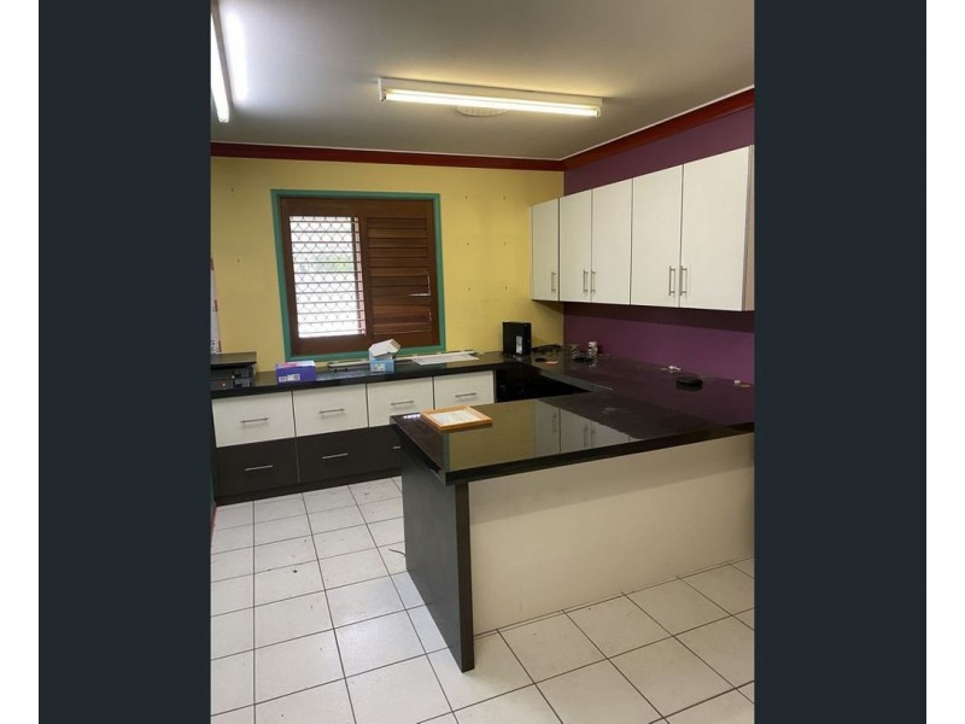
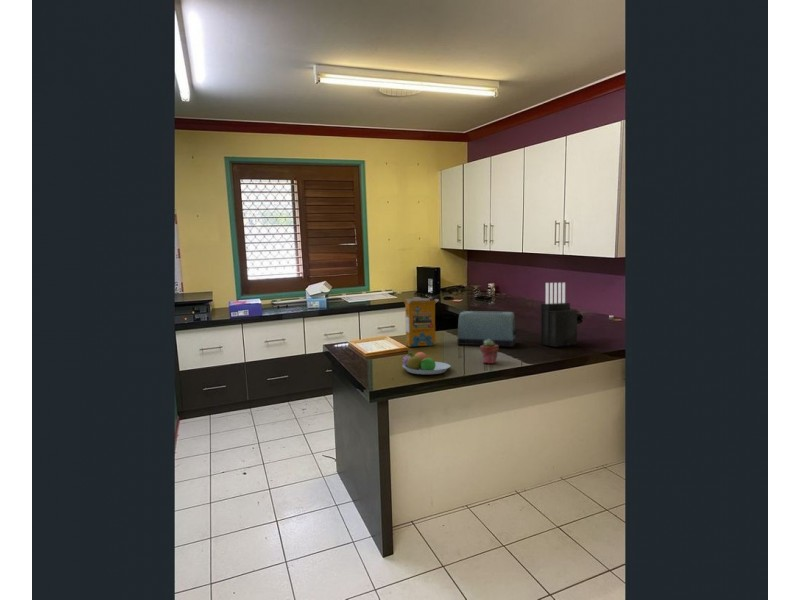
+ potted succulent (489, 350)
+ fruit bowl (425, 361)
+ toaster (487, 328)
+ cereal box (421, 321)
+ knife block (560, 313)
